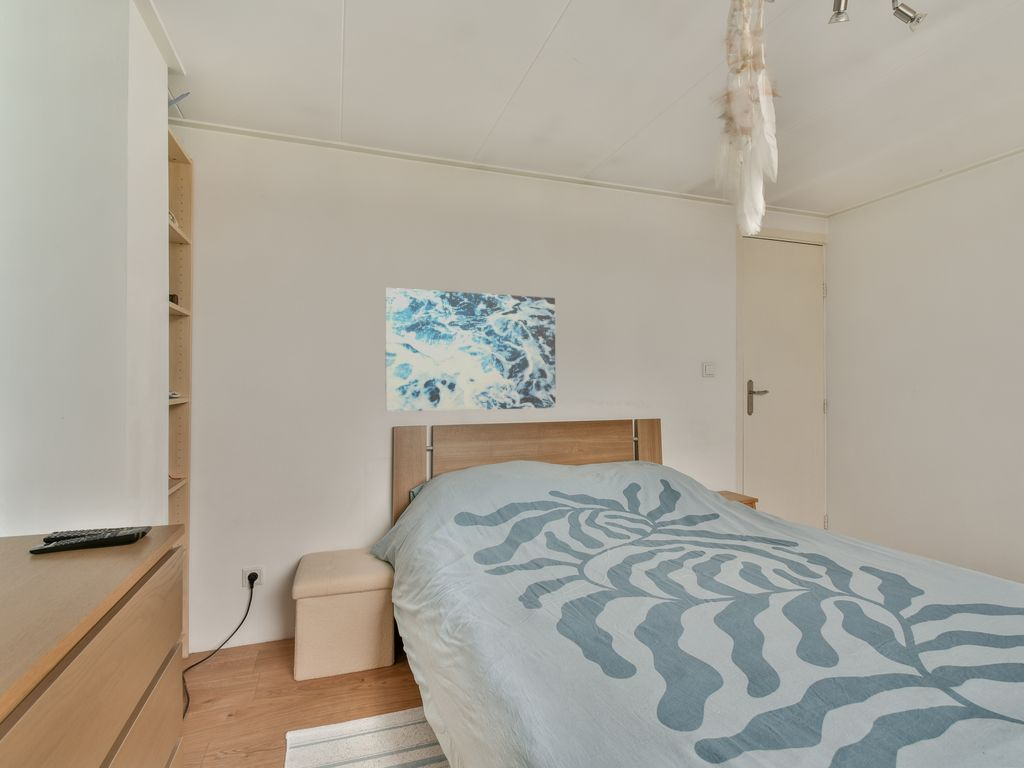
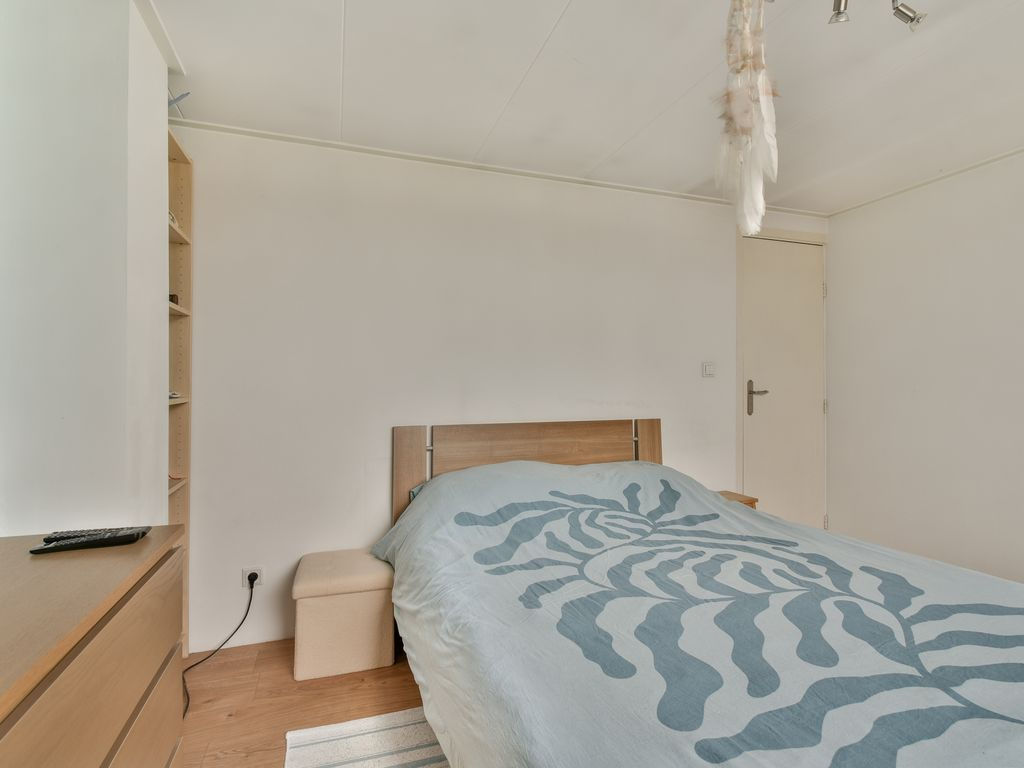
- wall art (474, 351)
